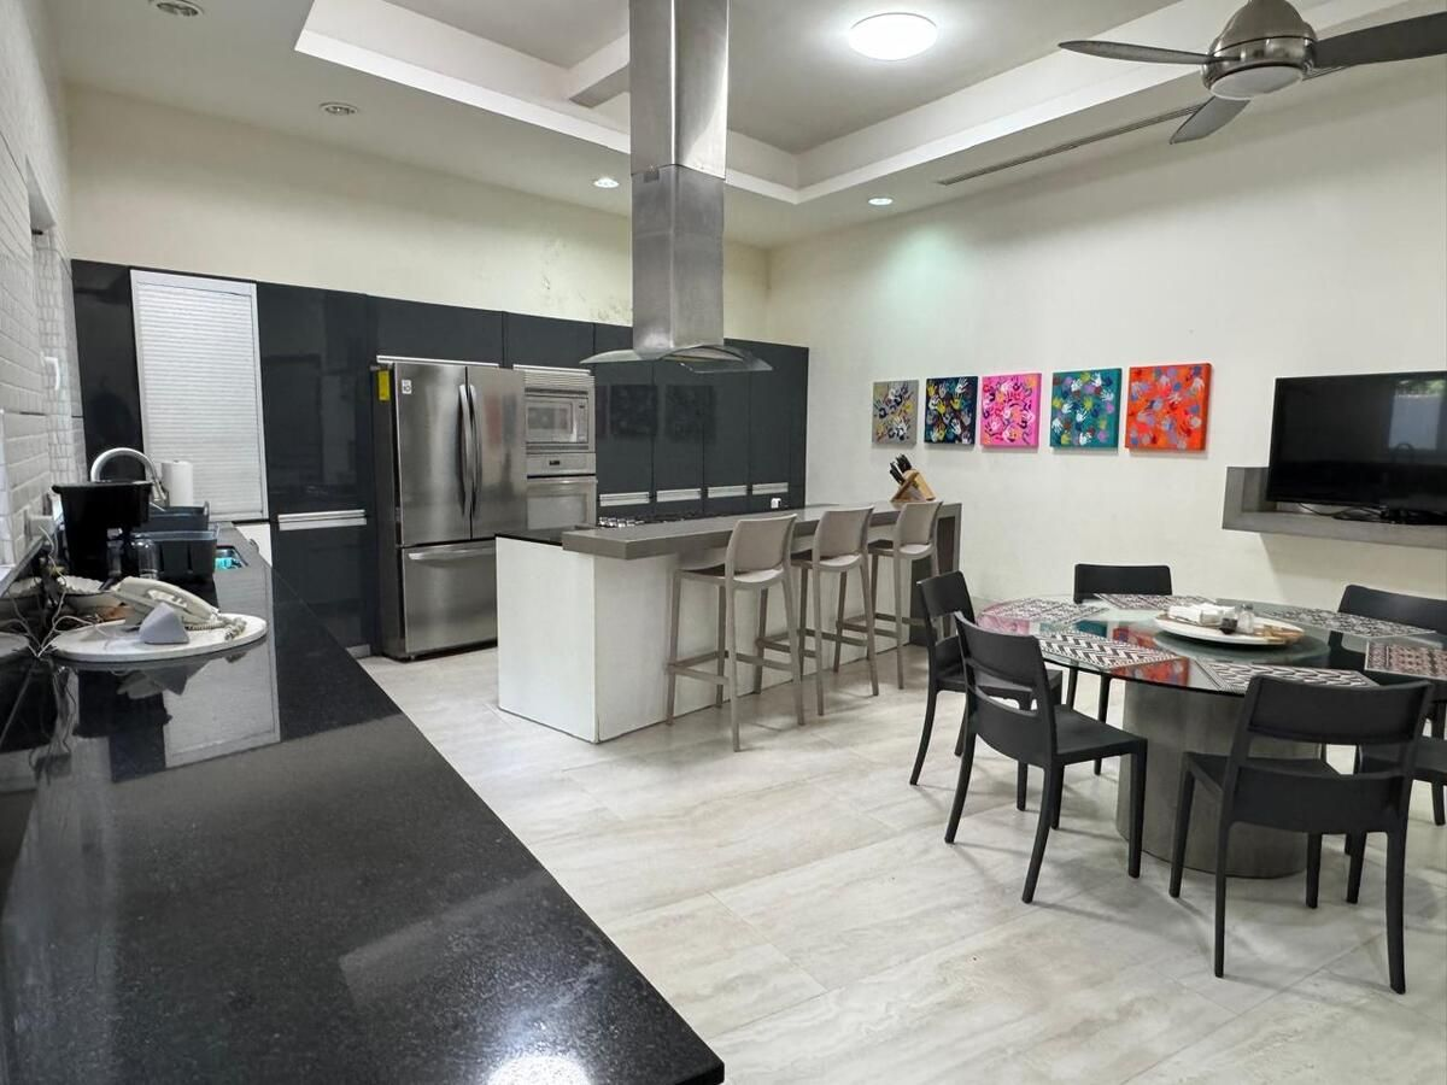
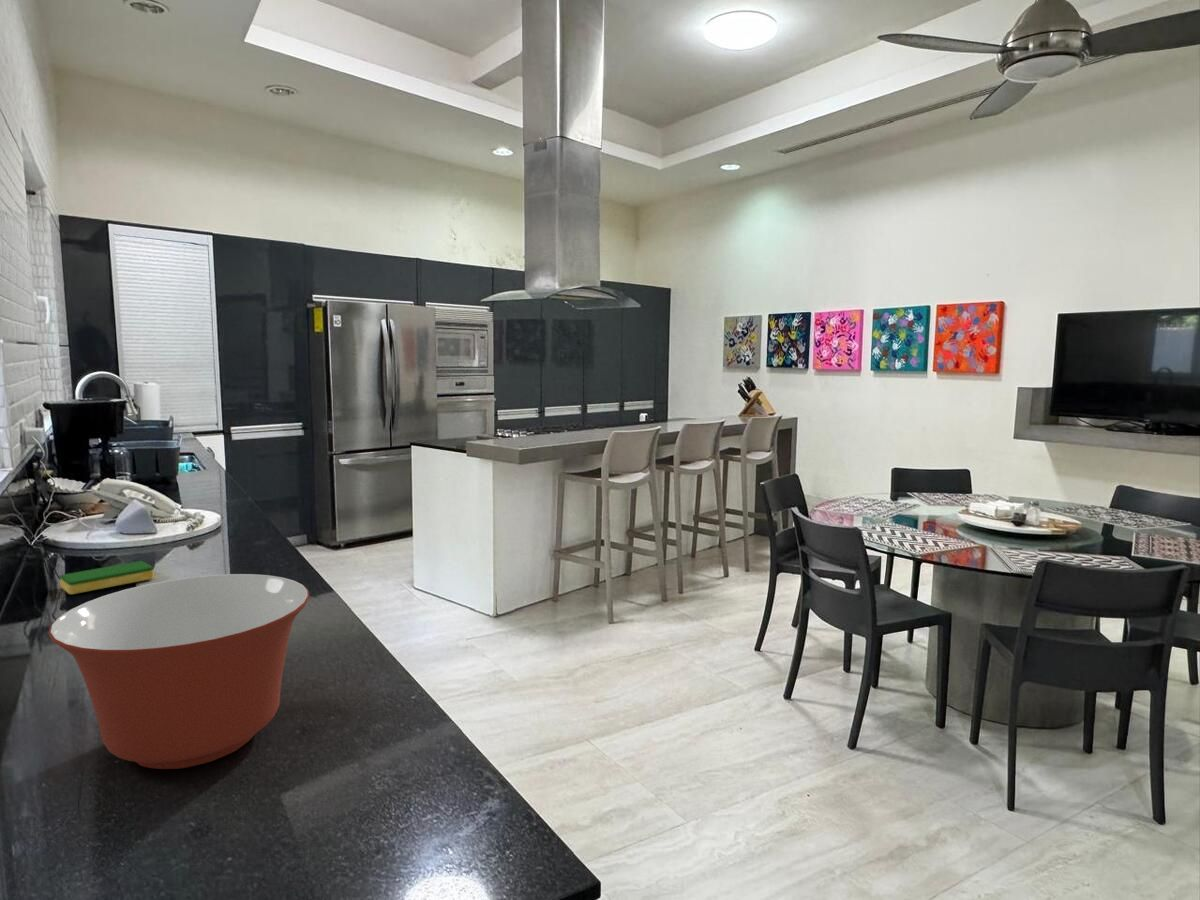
+ dish sponge (108, 576)
+ mixing bowl (193, 673)
